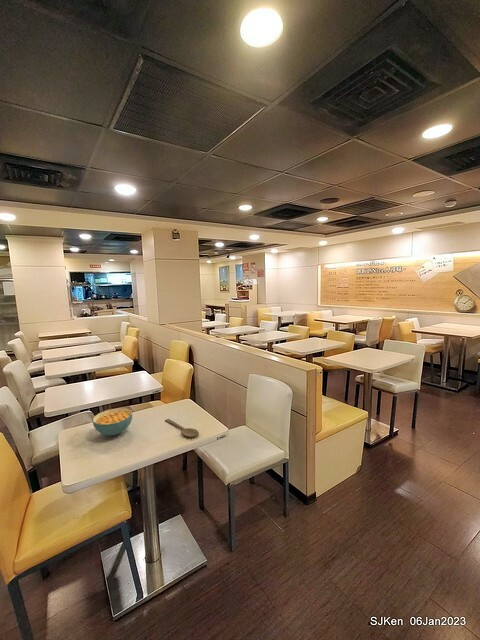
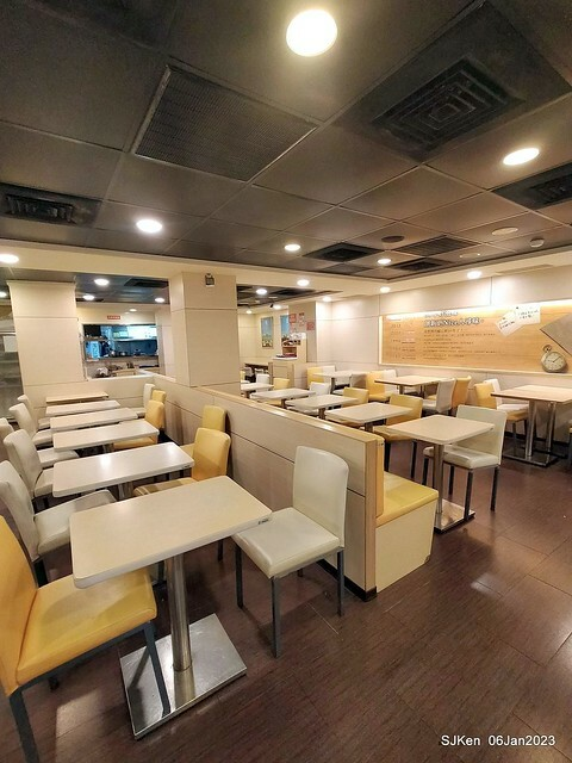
- cereal bowl (113, 424)
- wooden spoon (180, 427)
